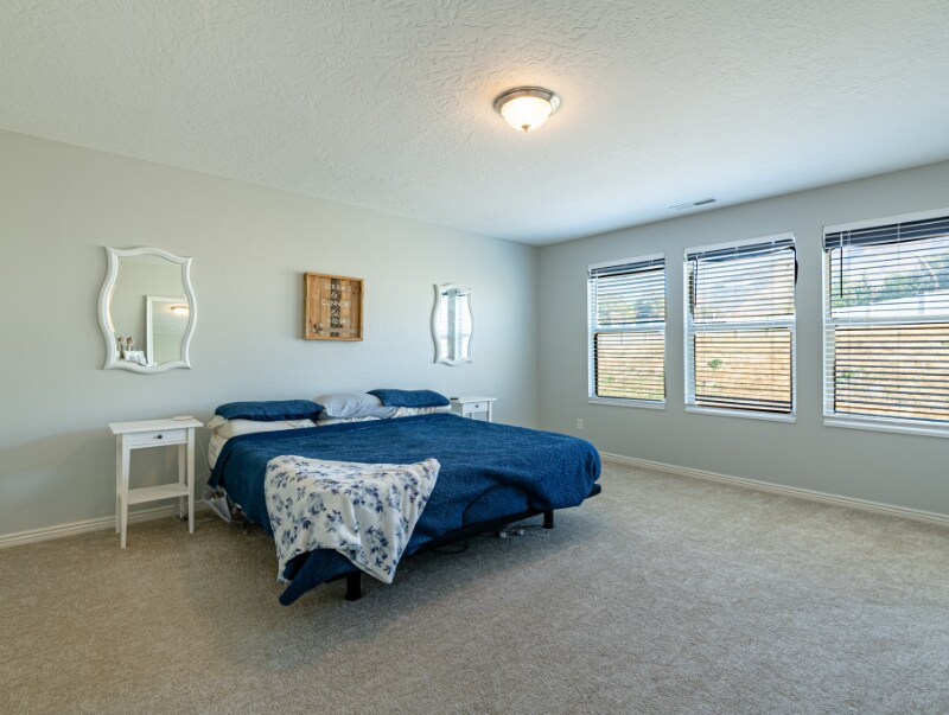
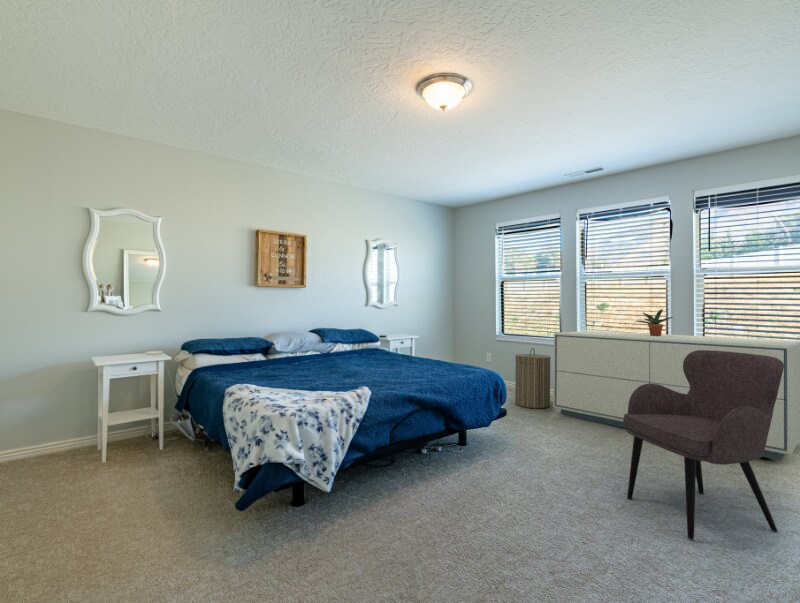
+ armchair (703, 433)
+ potted plant (655, 322)
+ laundry hamper (532, 376)
+ dresser (664, 381)
